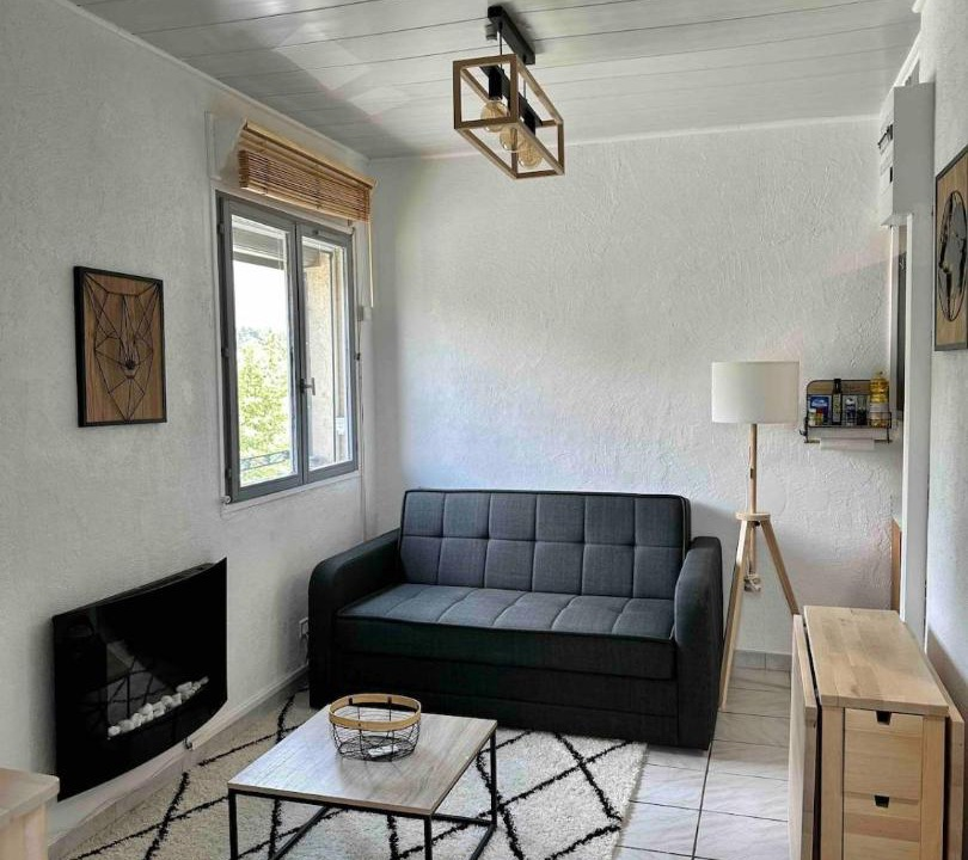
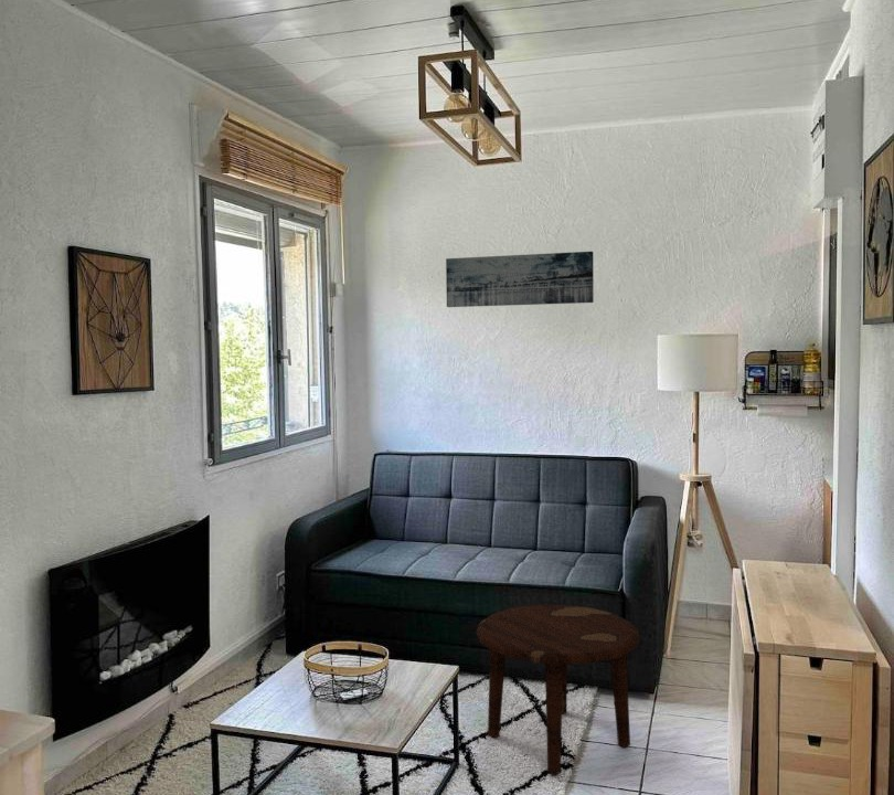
+ side table (557, 683)
+ wall art (518, 279)
